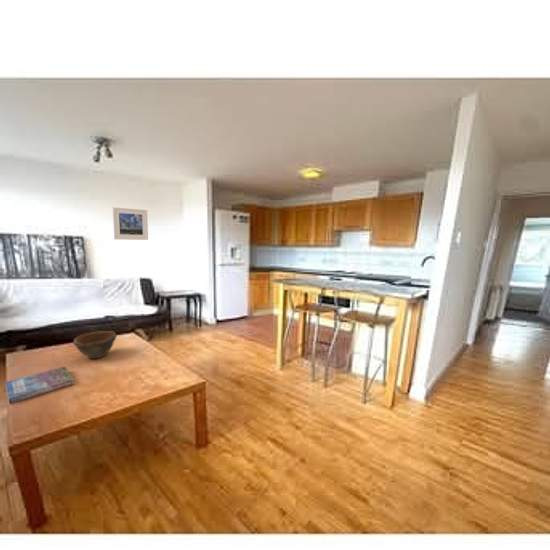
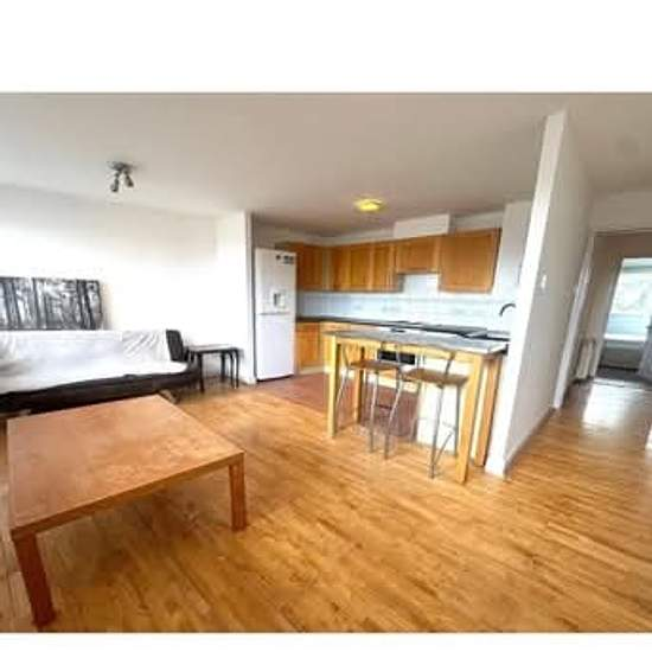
- book (40, 383)
- bowl (95, 345)
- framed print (131, 224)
